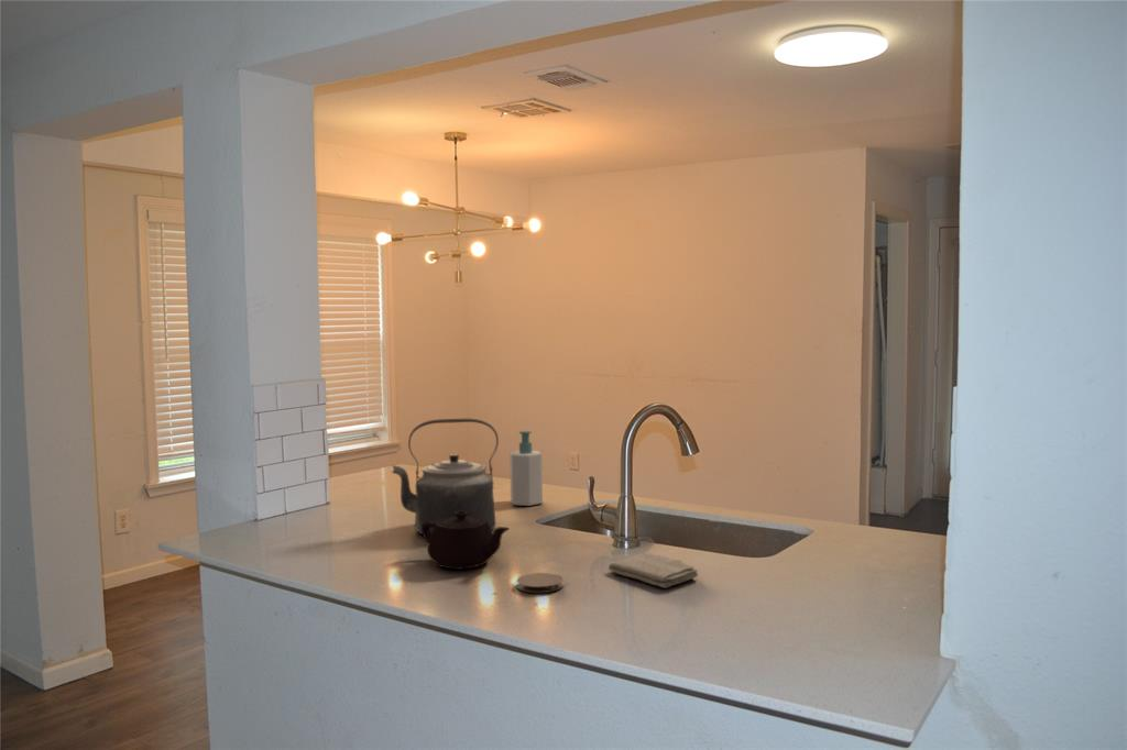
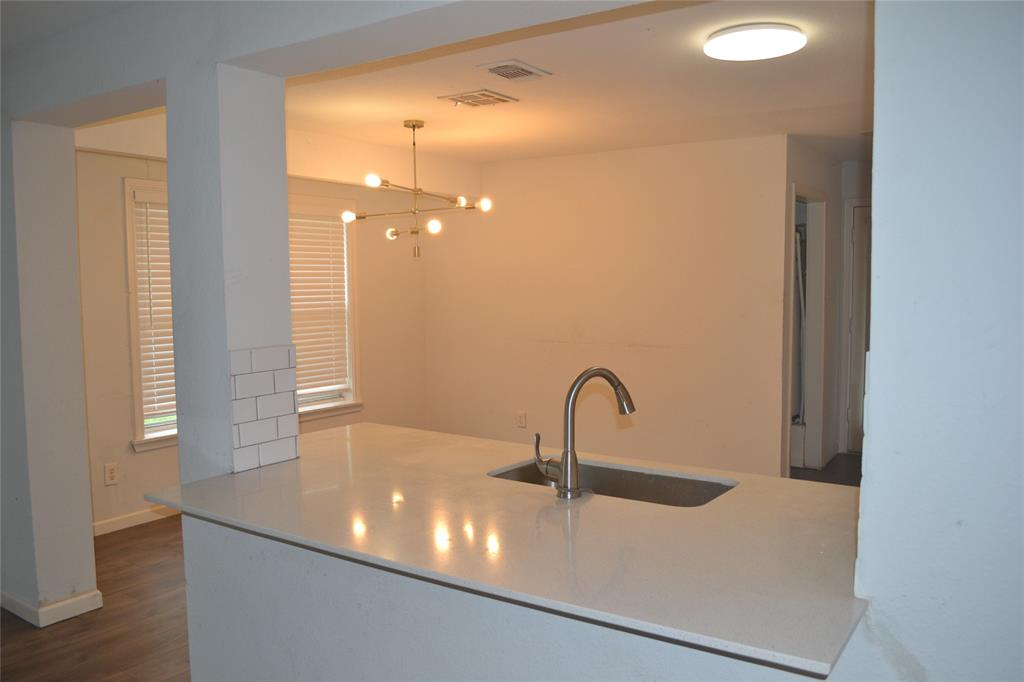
- washcloth (653, 569)
- coaster (539, 582)
- kettle (446, 474)
- soap bottle (525, 466)
- teapot (463, 538)
